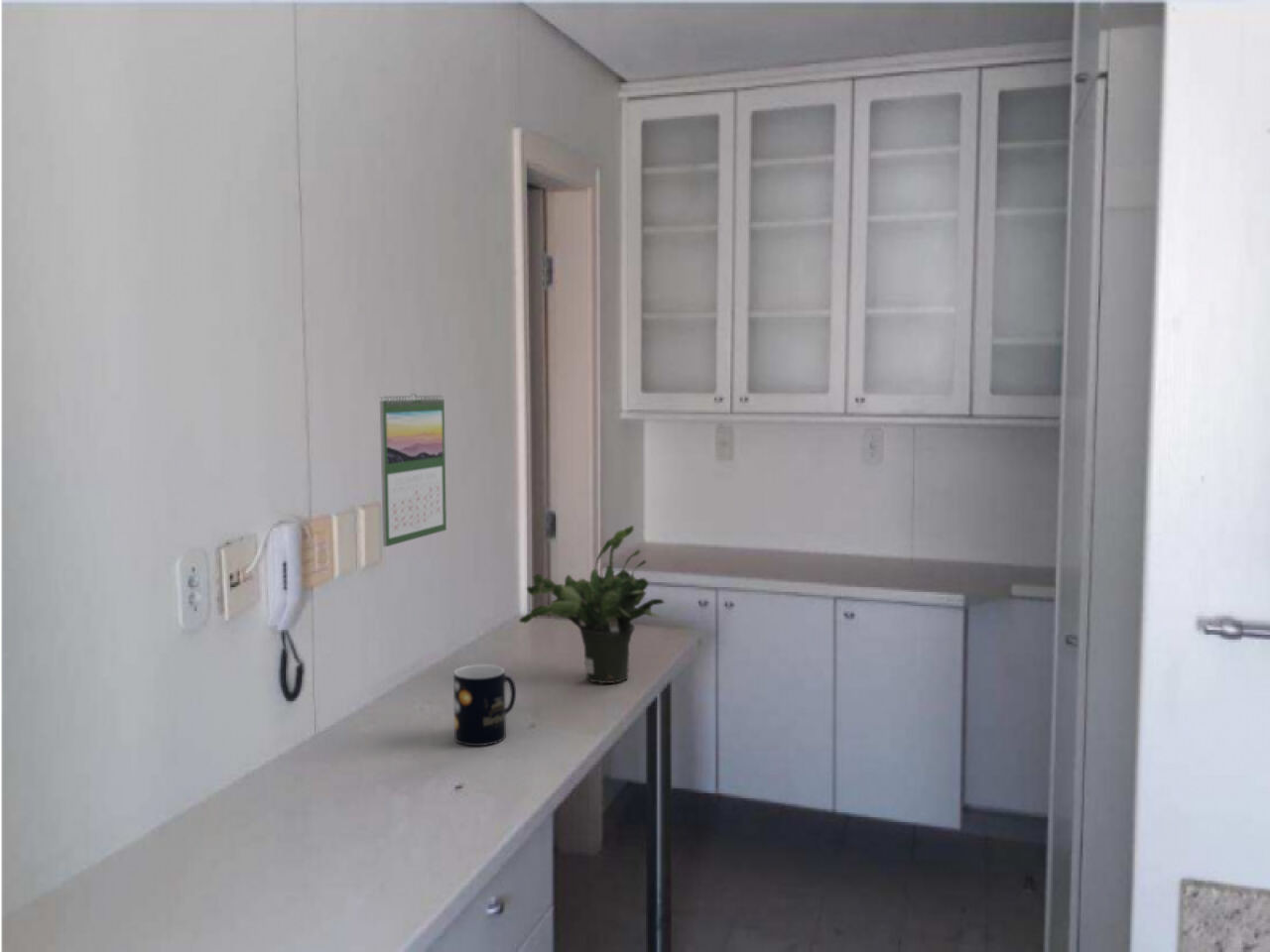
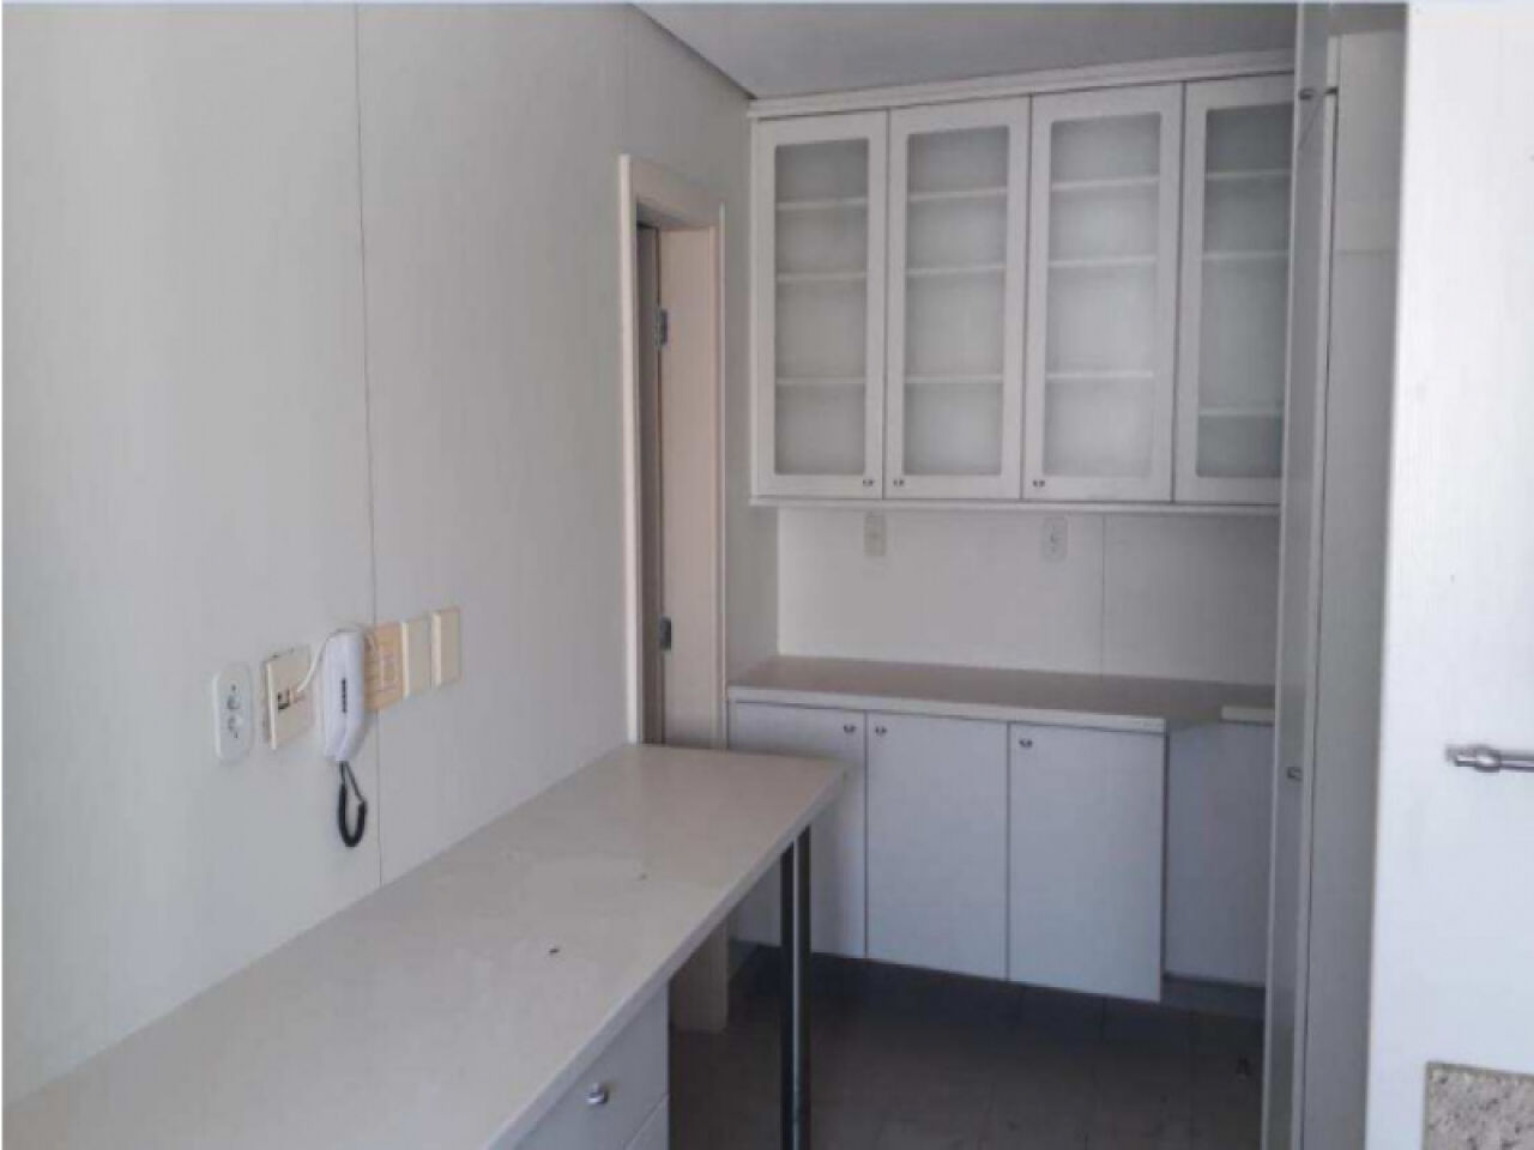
- potted plant (595, 602)
- mug (485, 701)
- calendar (415, 465)
